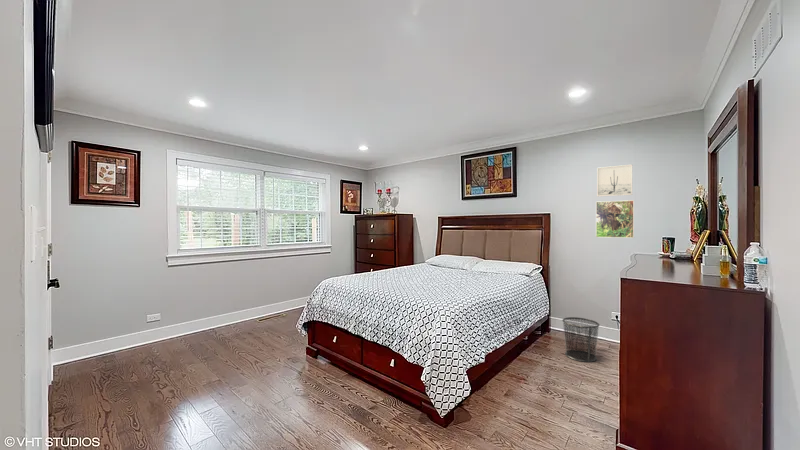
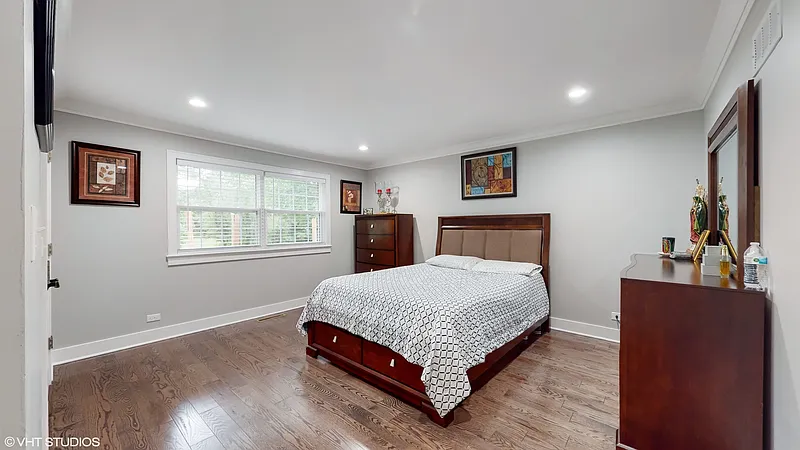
- waste bin (580, 339)
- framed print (614, 219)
- wall art (614, 181)
